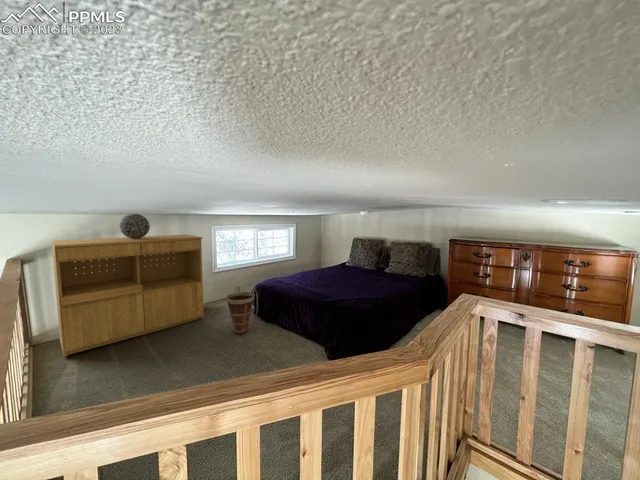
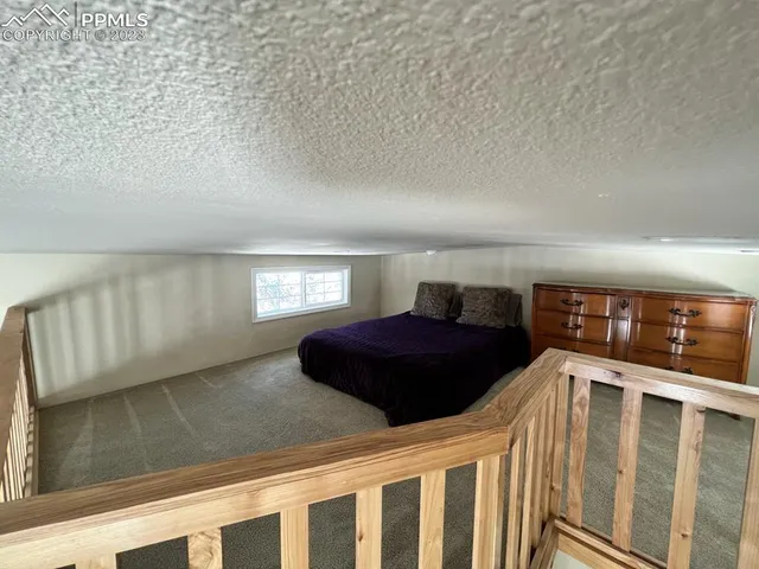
- basket (243, 309)
- decorative sphere (135, 226)
- bookcase (136, 284)
